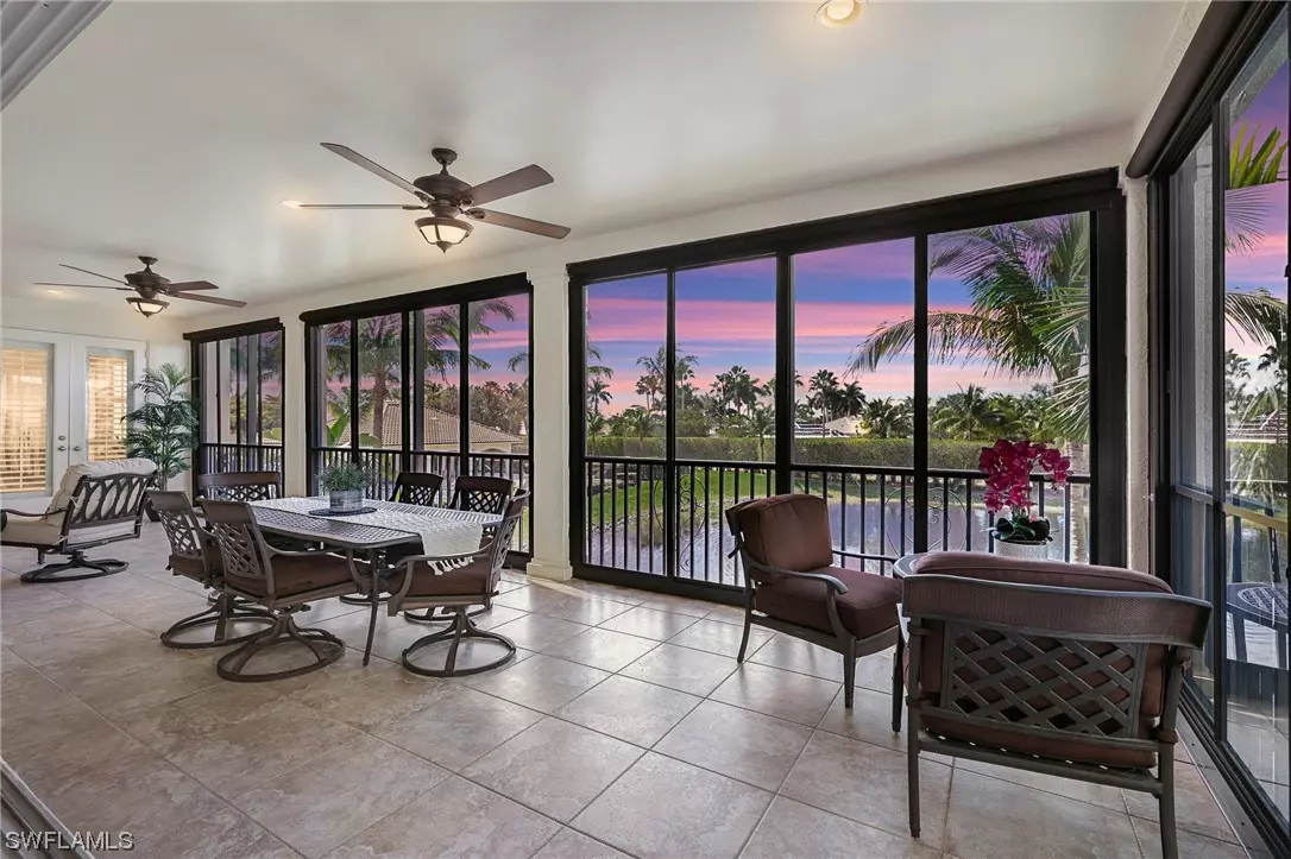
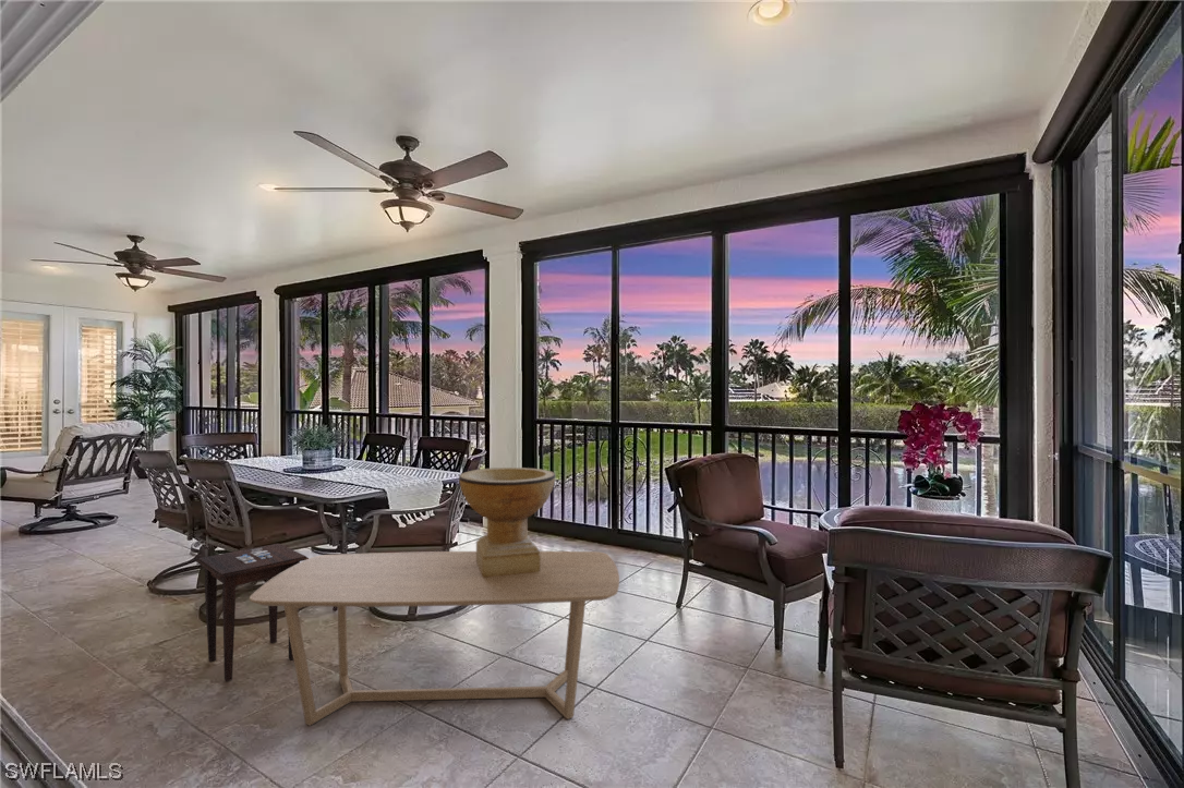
+ coffee table (449, 605)
+ decorative bowl (507, 519)
+ side table (268, 606)
